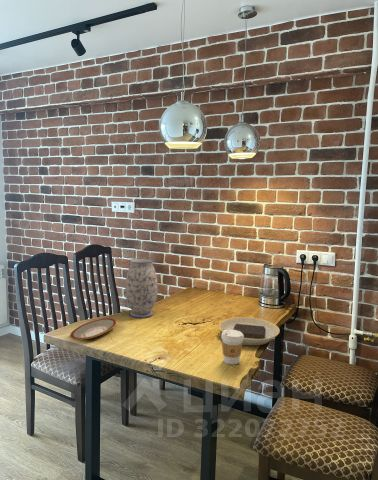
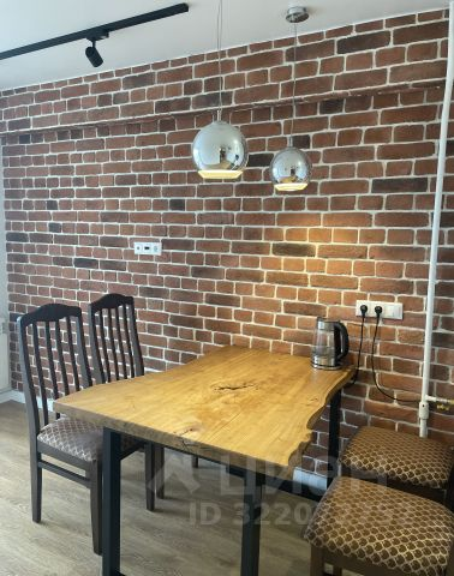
- vase (141, 287)
- plate (248, 331)
- plate (94, 330)
- coffee cup (232, 346)
